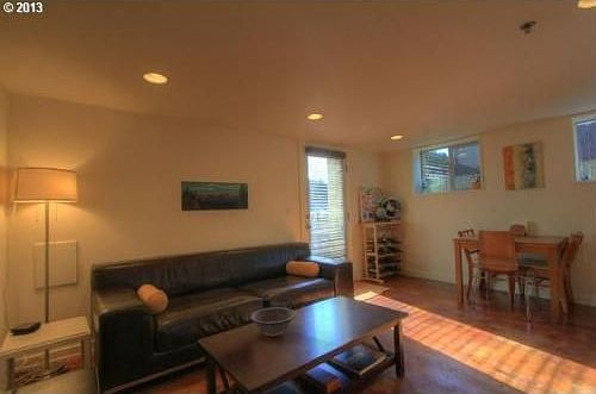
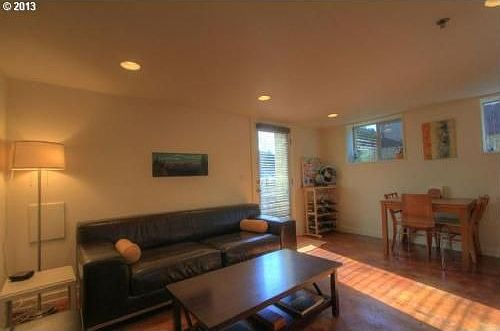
- decorative bowl (273, 323)
